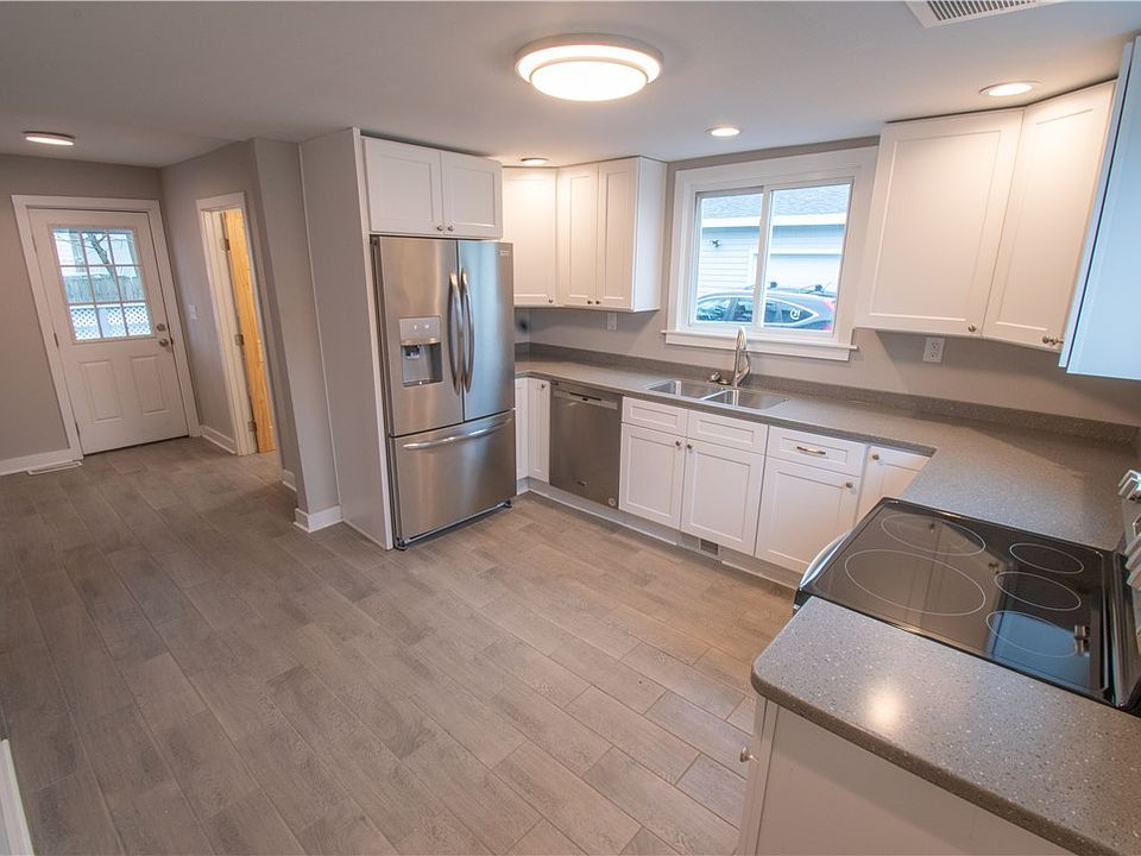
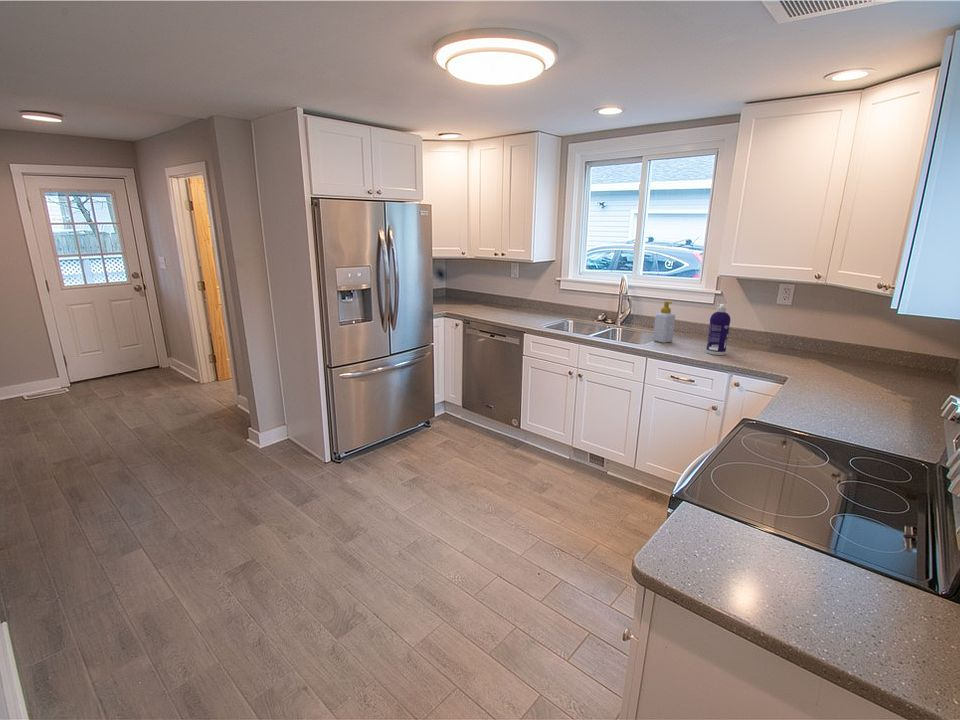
+ spray bottle (718, 328)
+ soap bottle (664, 321)
